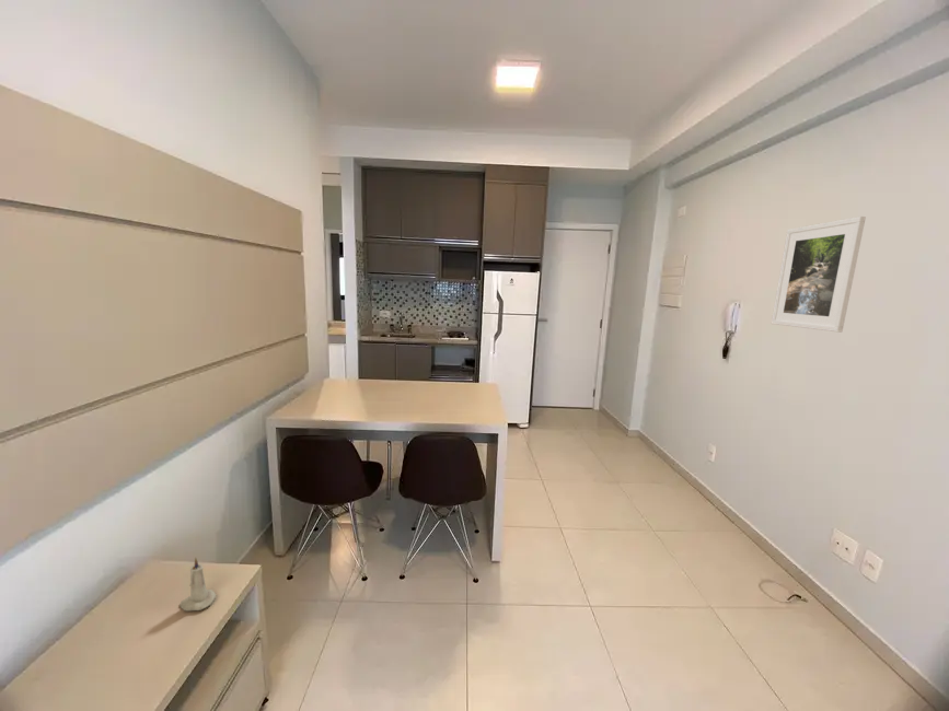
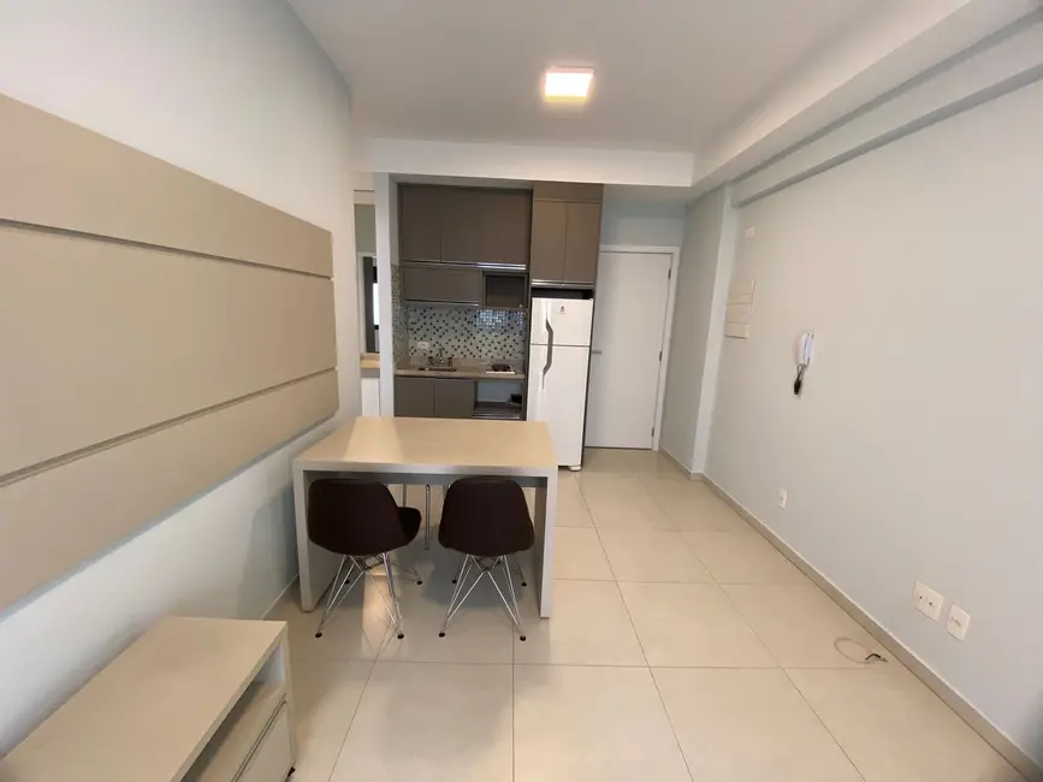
- candle (195, 580)
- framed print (812, 277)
